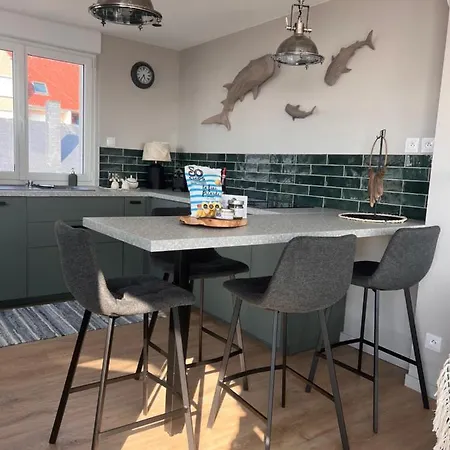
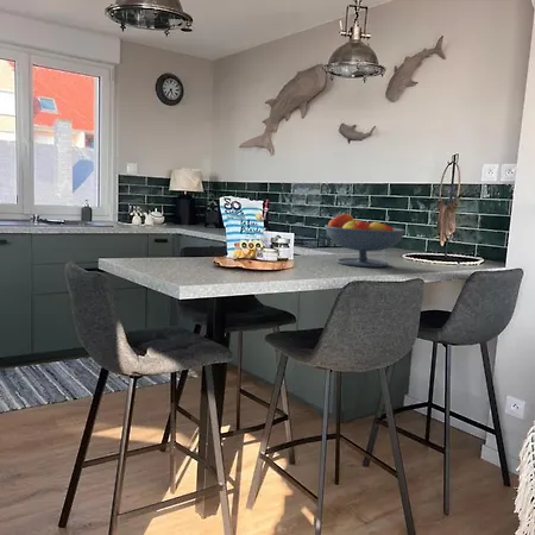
+ fruit bowl (364, 239)
